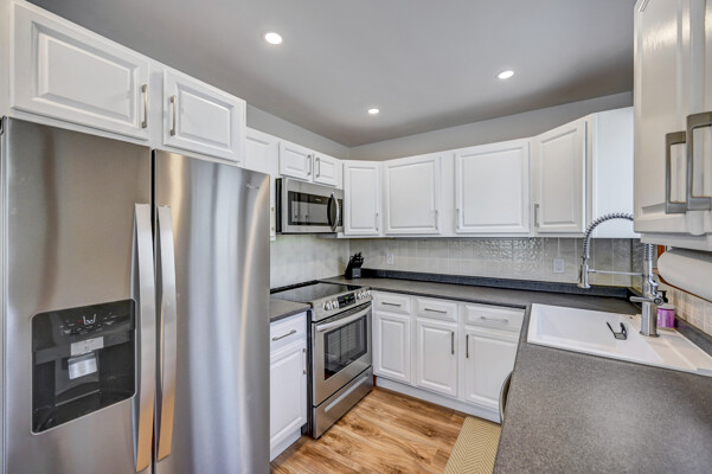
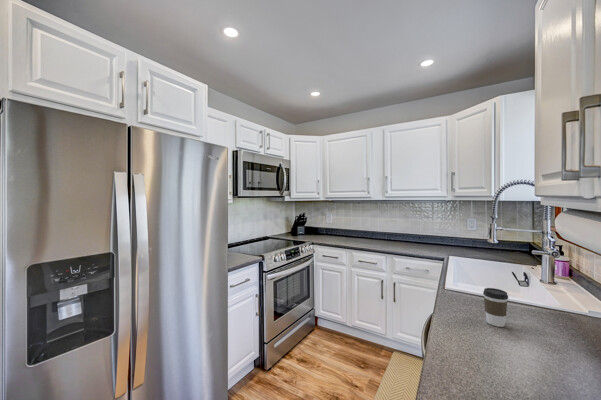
+ coffee cup (495, 307)
